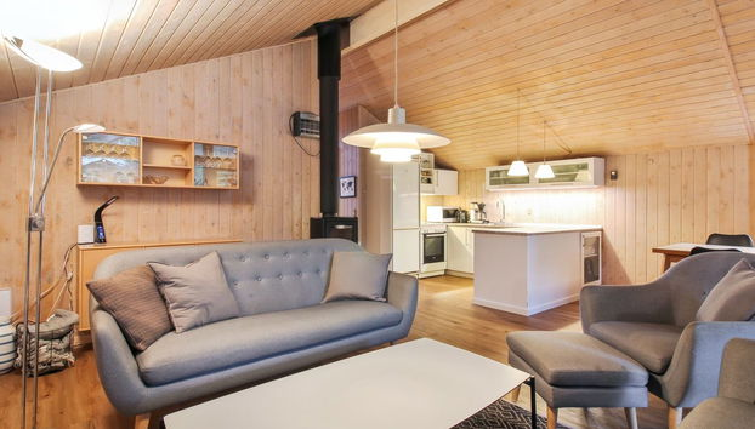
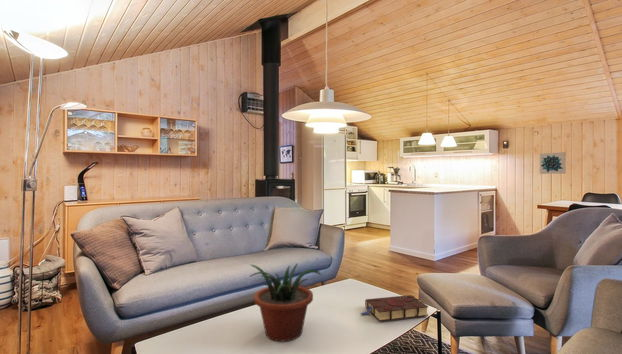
+ book (391, 307)
+ potted plant (284, 301)
+ wall art (552, 163)
